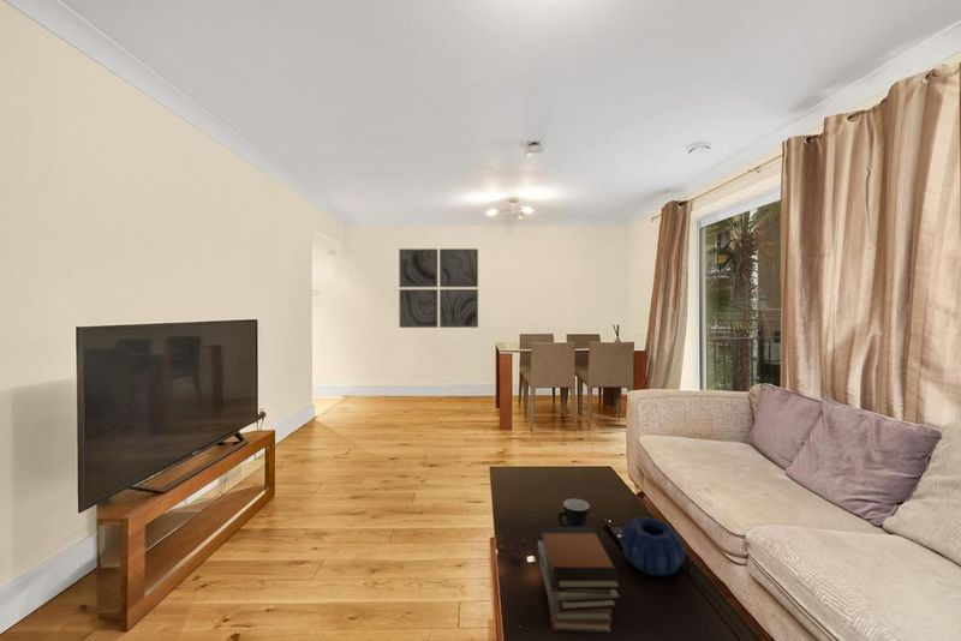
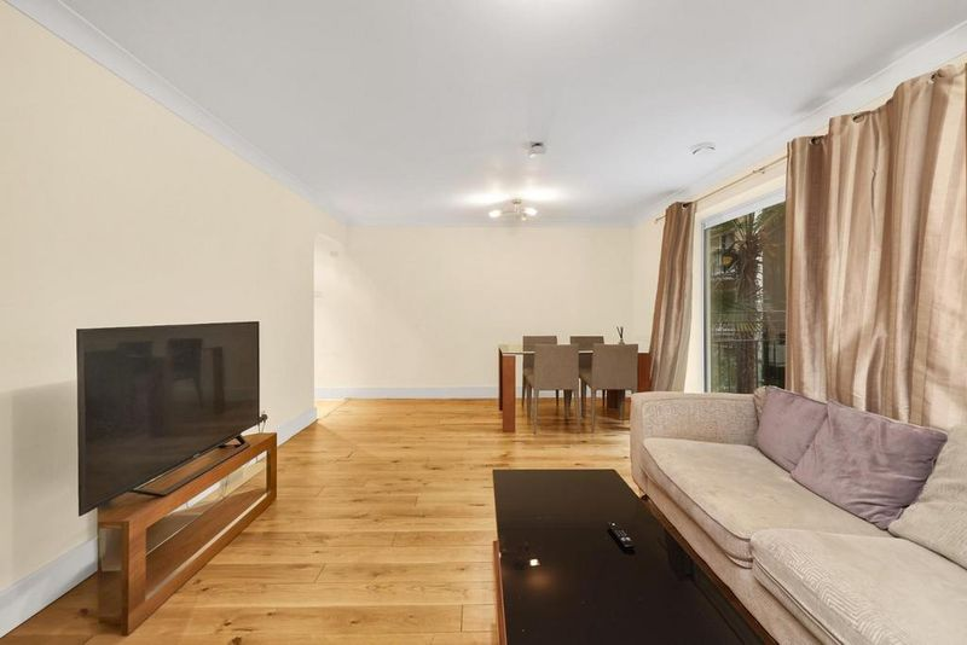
- wall art (440, 289)
- mug (573, 520)
- book stack (574, 573)
- decorative bowl (651, 544)
